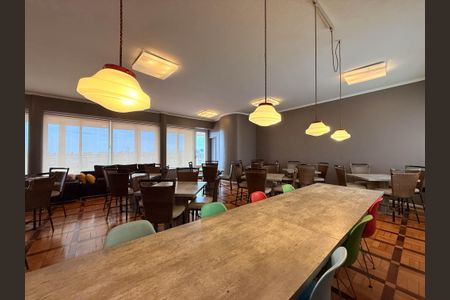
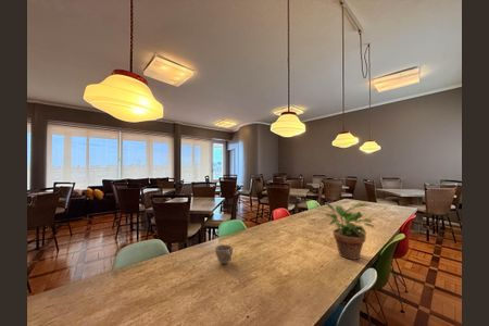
+ potted plant (342, 228)
+ cup (225, 255)
